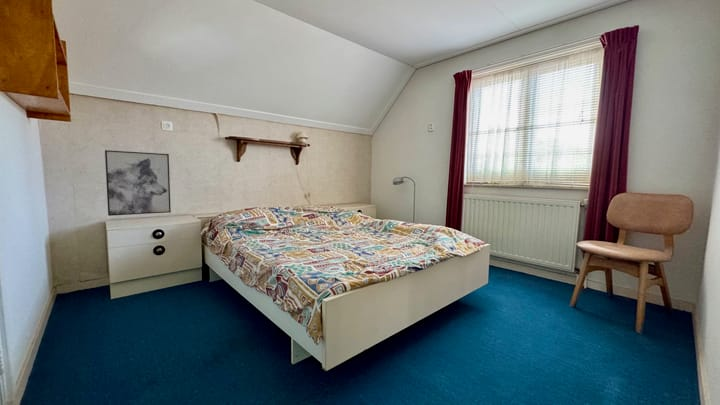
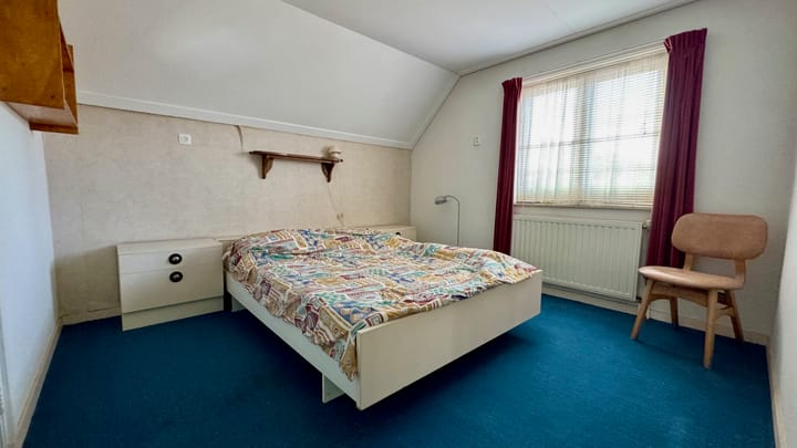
- wall art (139, 183)
